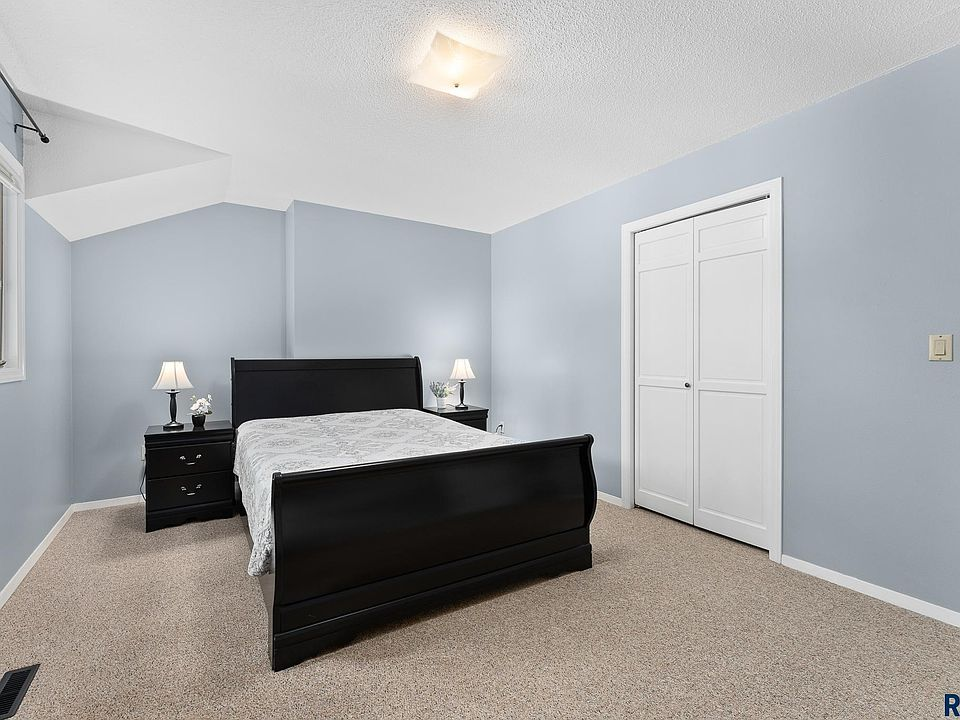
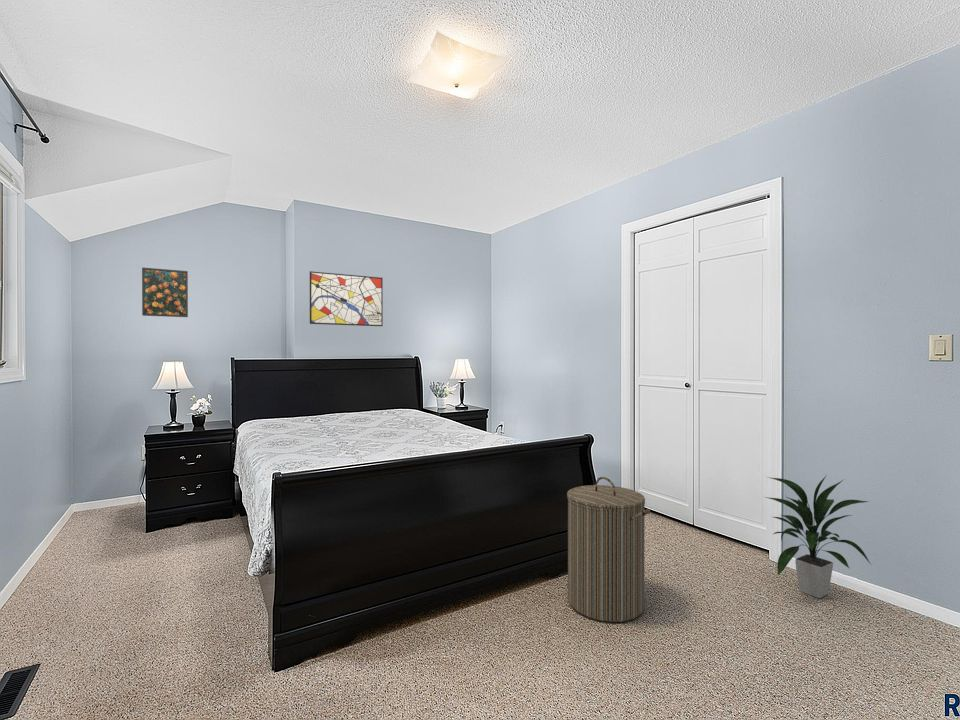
+ indoor plant (809, 532)
+ laundry hamper (605, 540)
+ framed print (165, 292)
+ wall art (347, 299)
